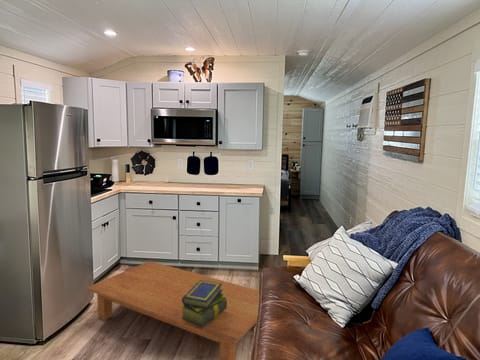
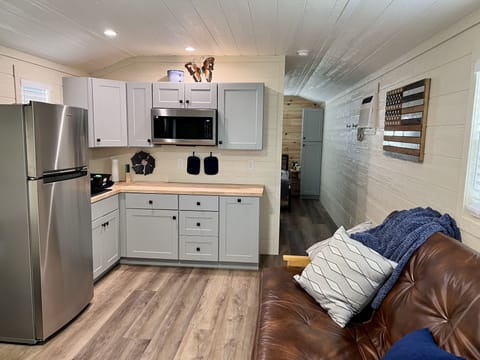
- coffee table (181, 307)
- stack of books (204, 301)
